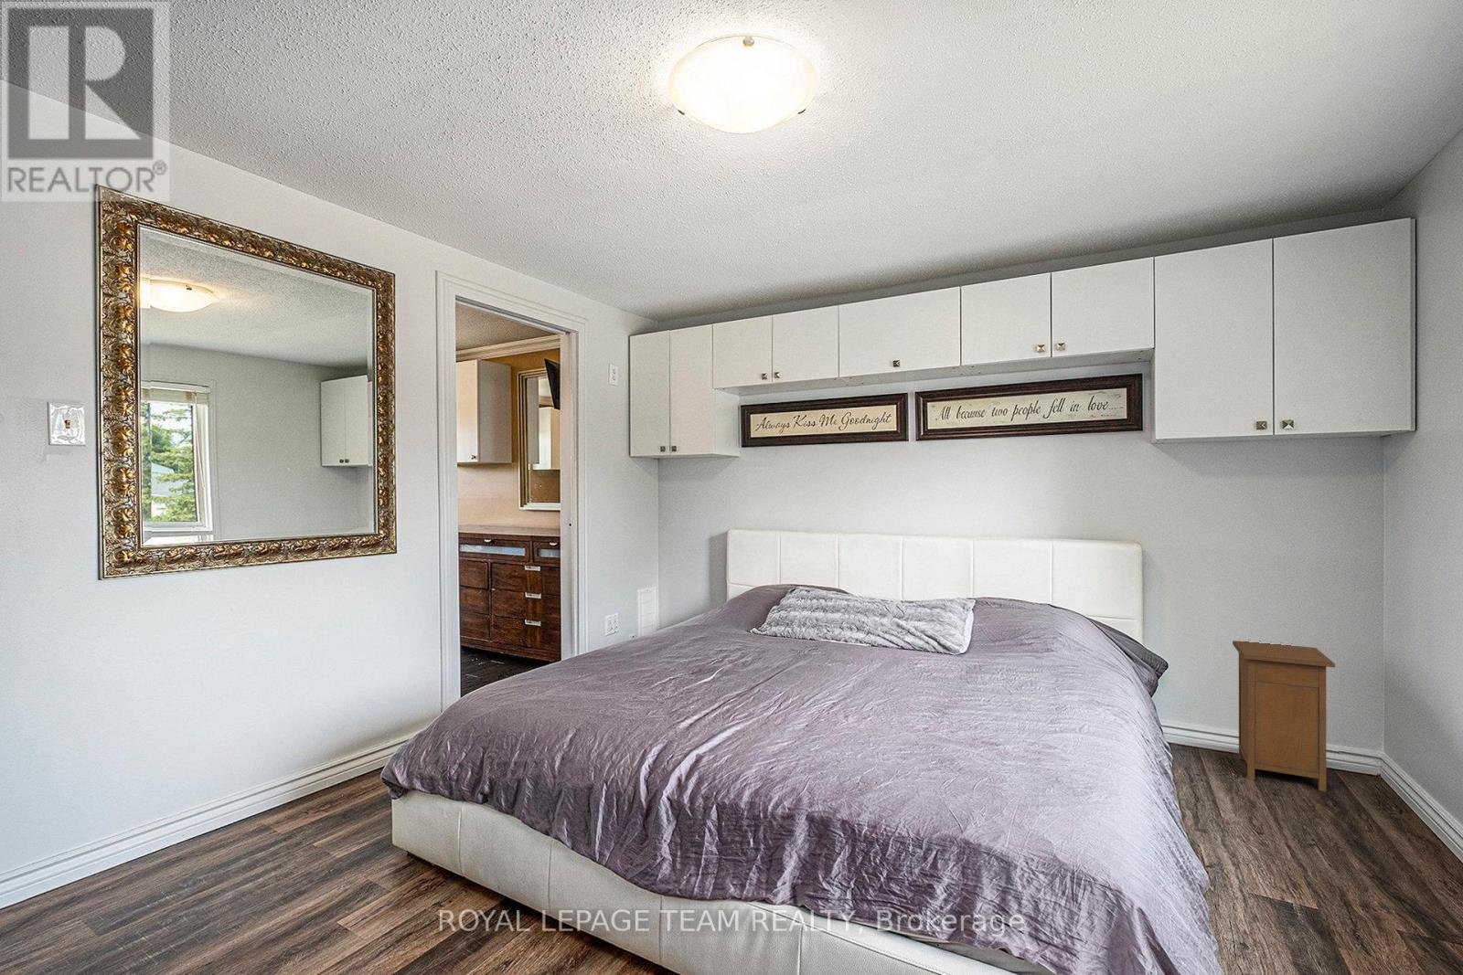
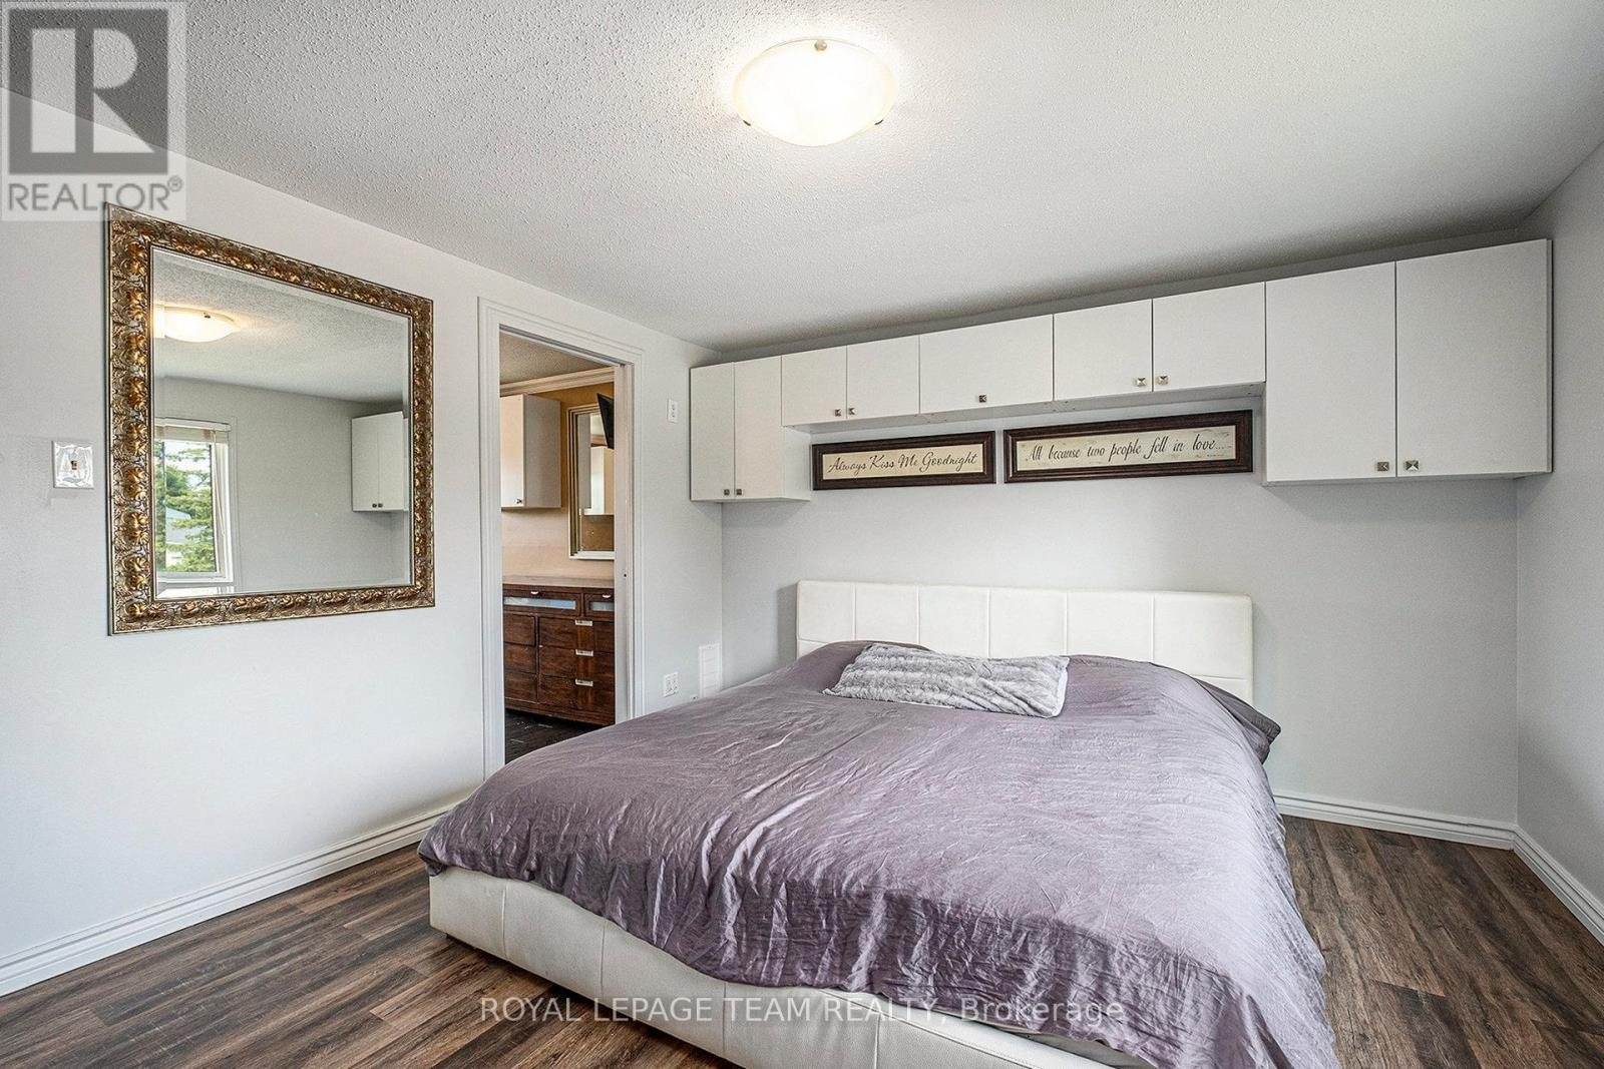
- nightstand (1277, 707)
